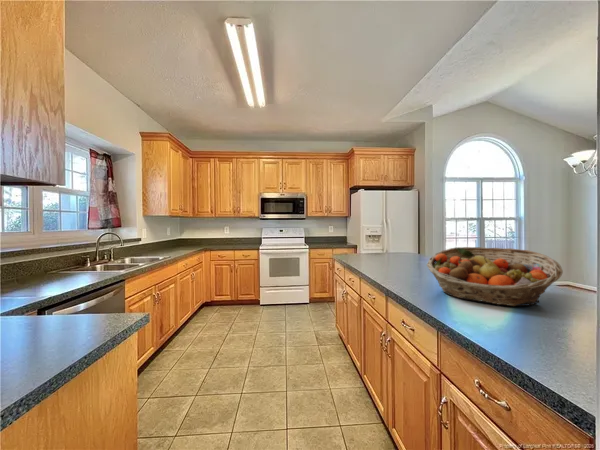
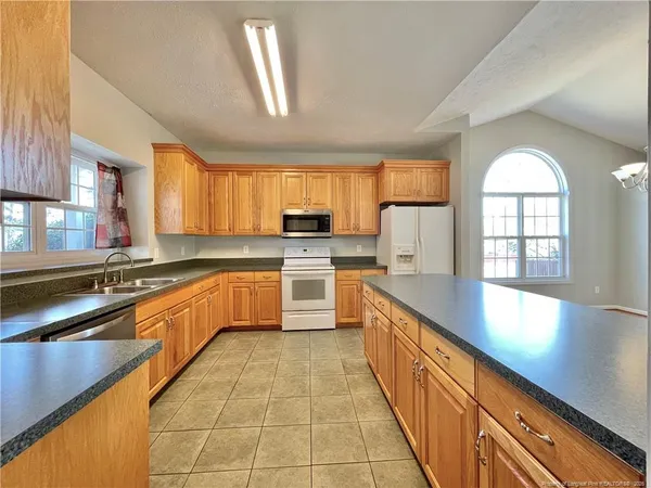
- fruit basket (486, 272)
